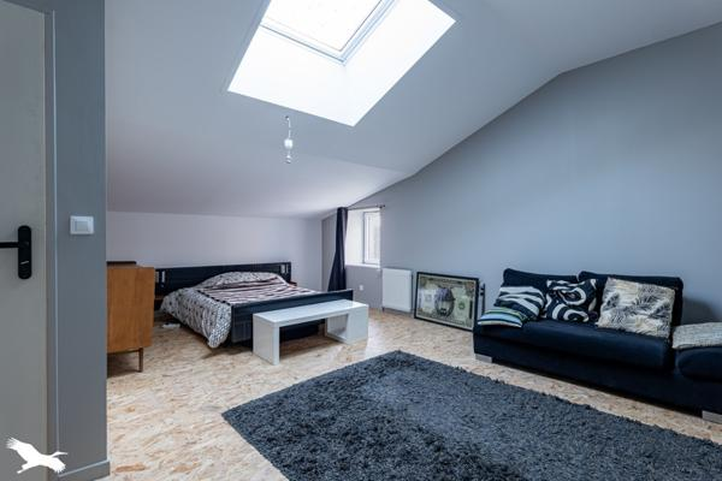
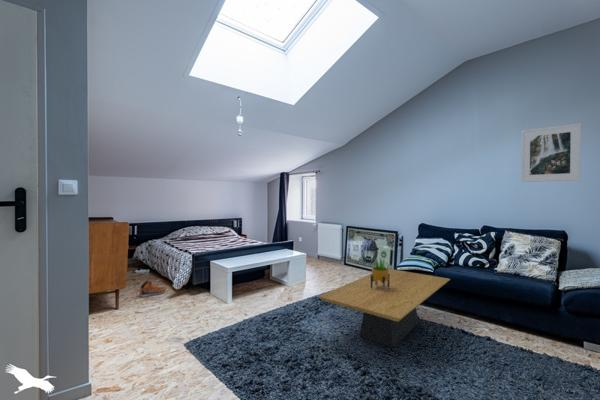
+ potted plant (380, 271)
+ sneaker (153, 287)
+ coffee table (390, 308)
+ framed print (549, 154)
